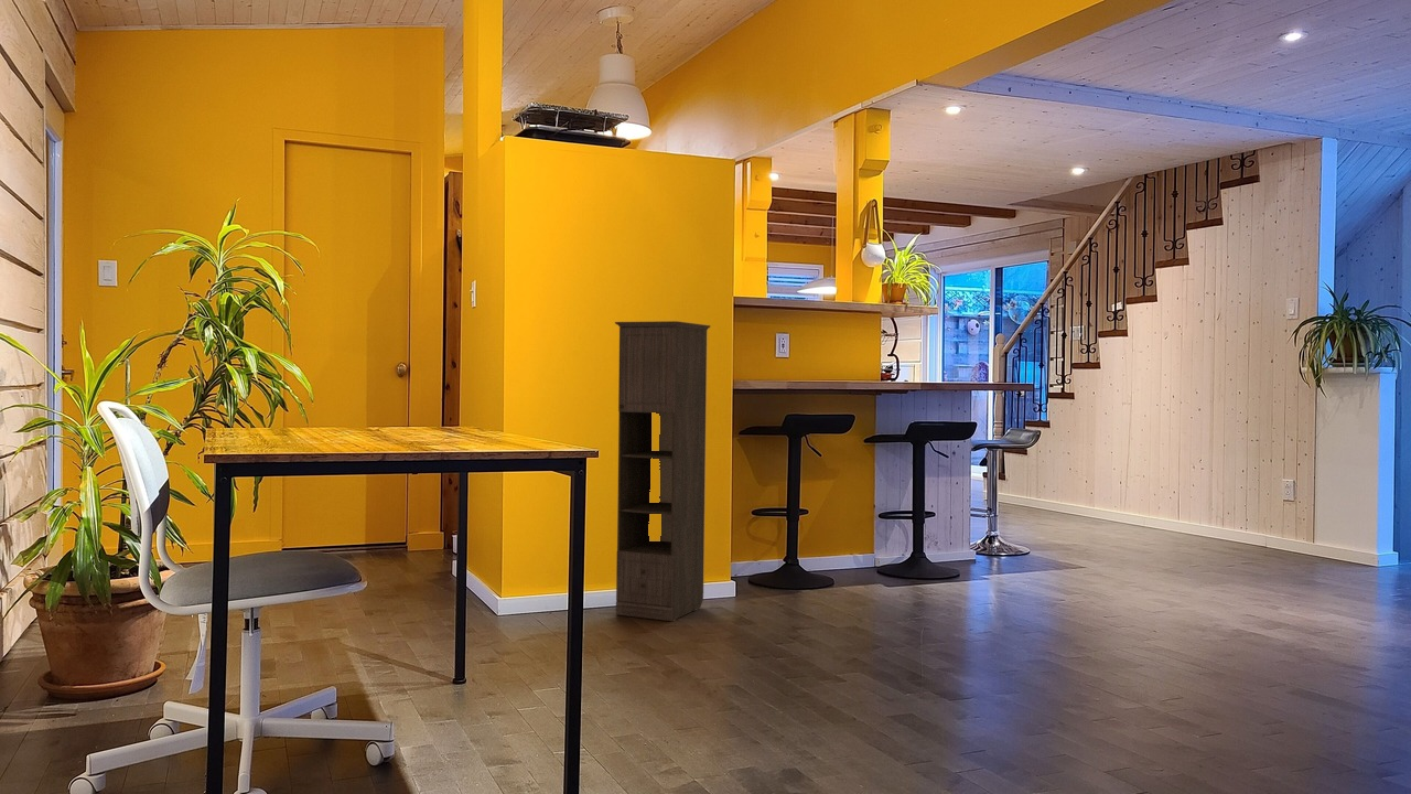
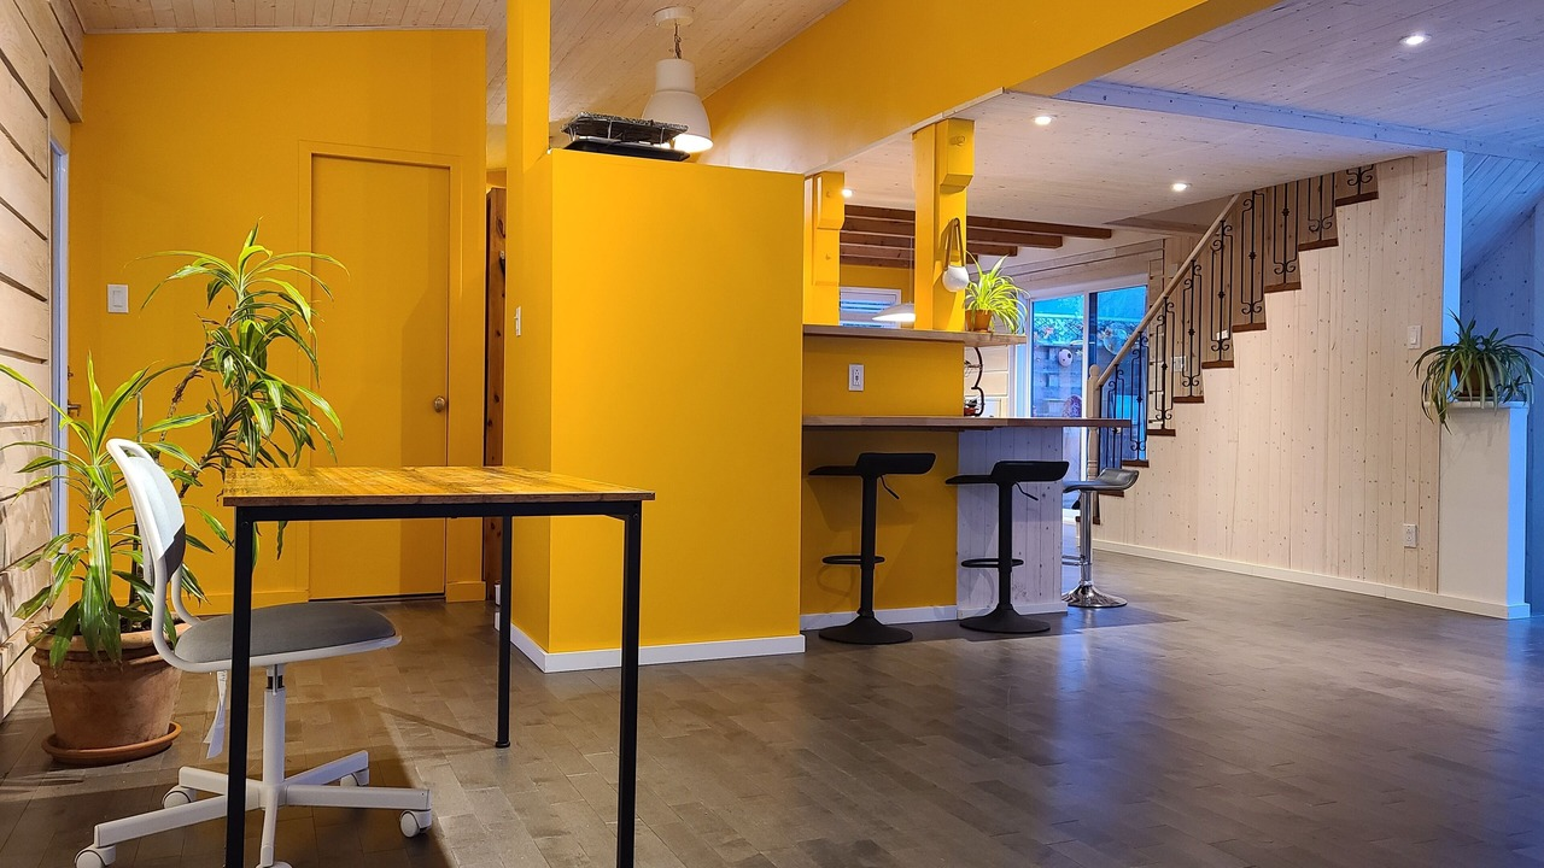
- storage cabinet (661, 468)
